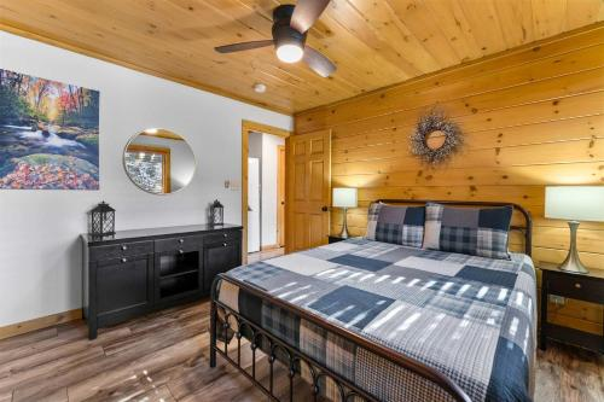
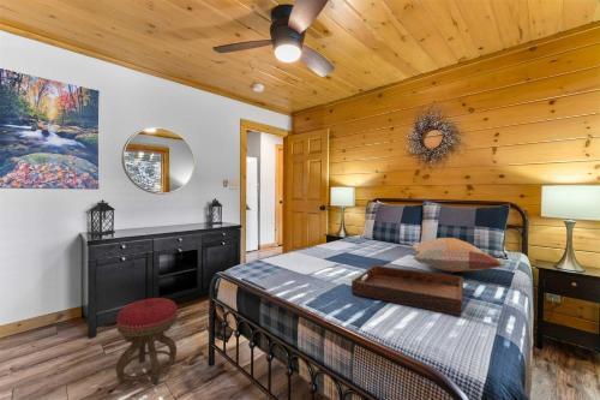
+ stool (148, 338)
+ decorative pillow (450, 253)
+ serving tray (408, 285)
